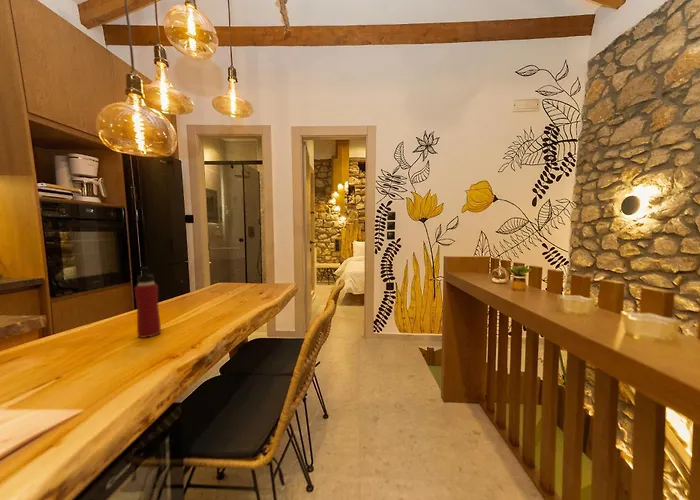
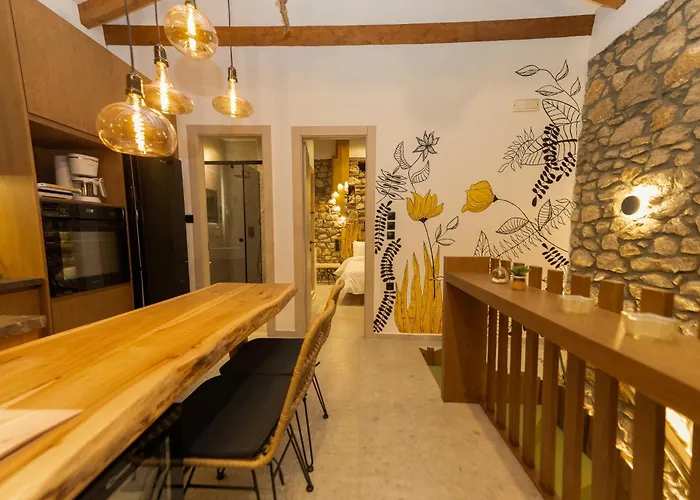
- water bottle (147, 300)
